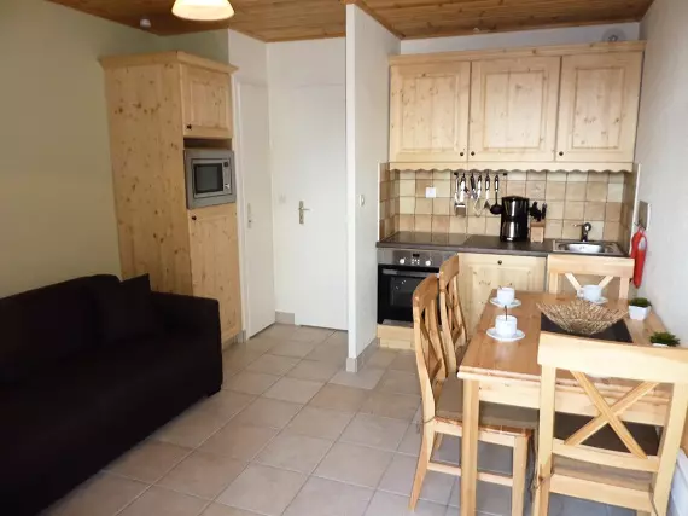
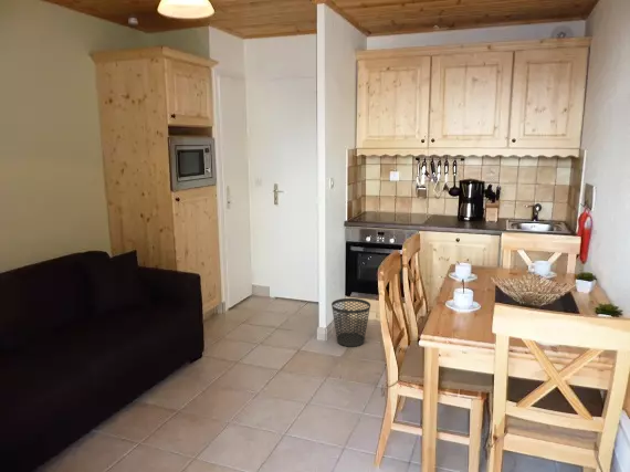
+ wastebasket (349, 323)
